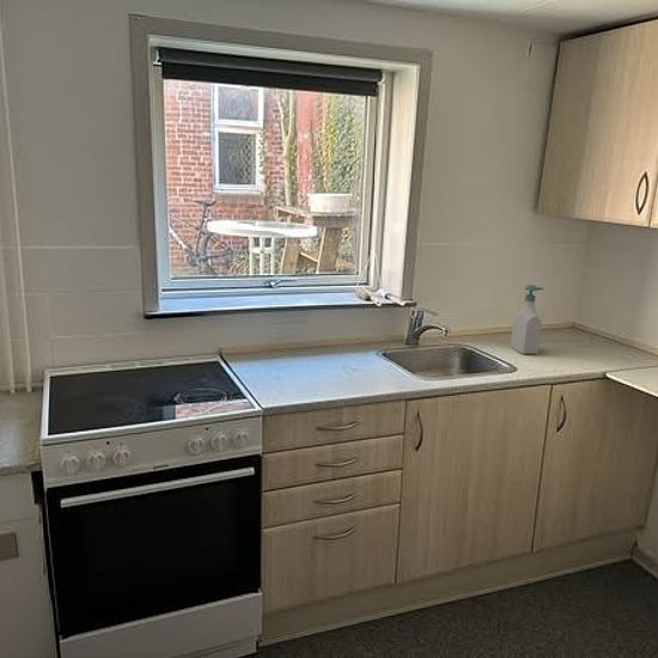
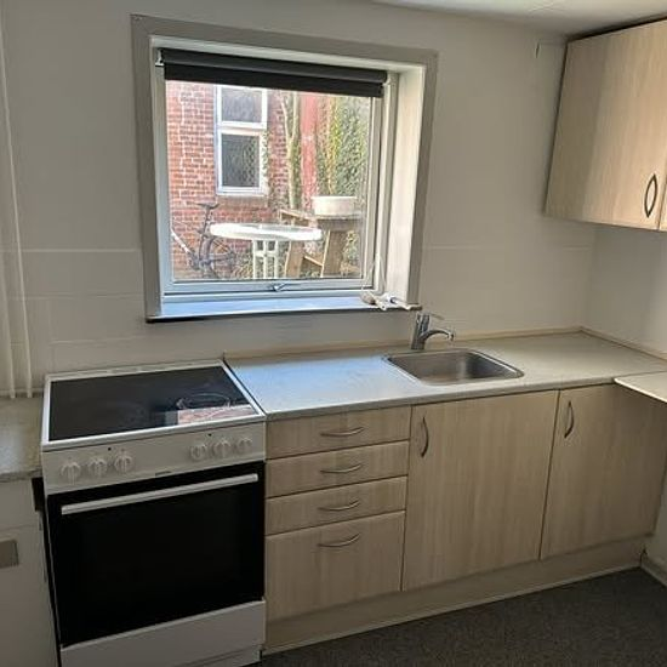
- soap bottle (529, 317)
